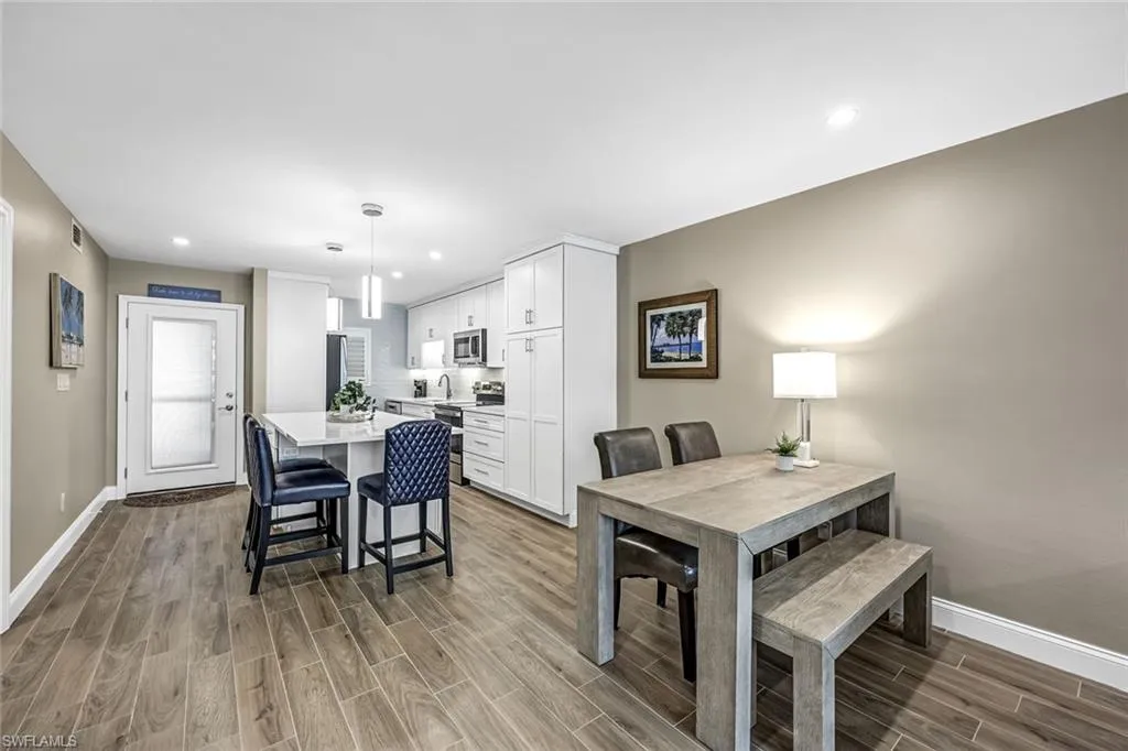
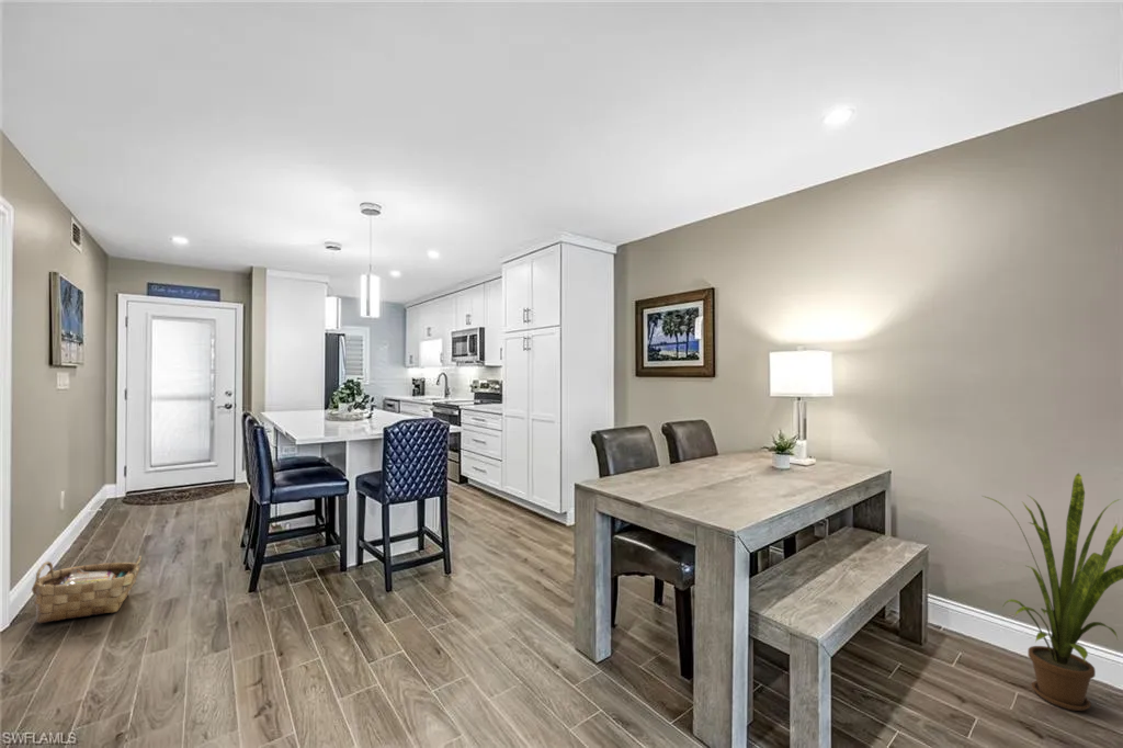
+ house plant (1056, 585)
+ woven basket (91, 581)
